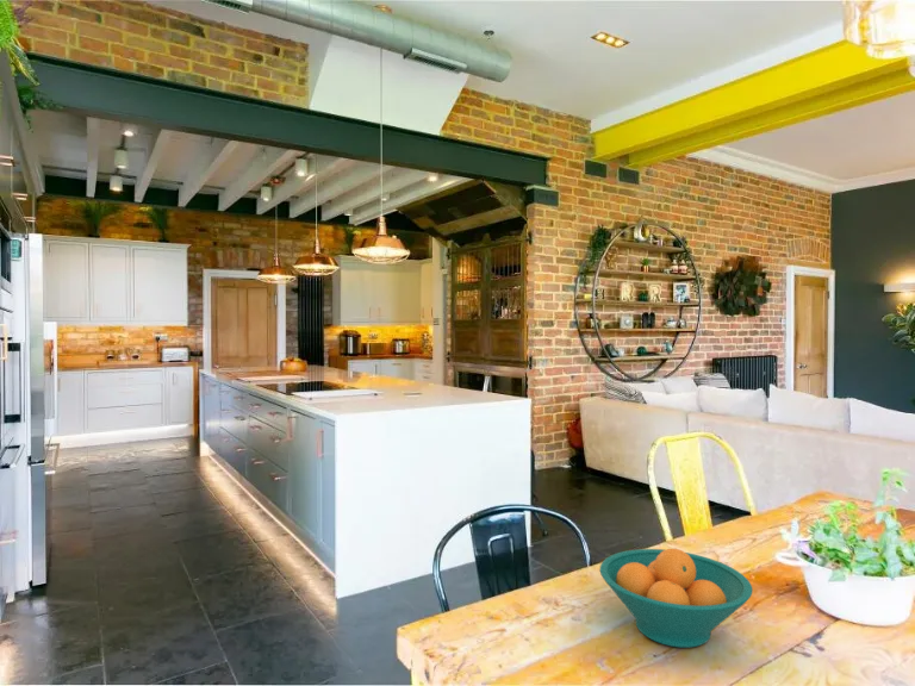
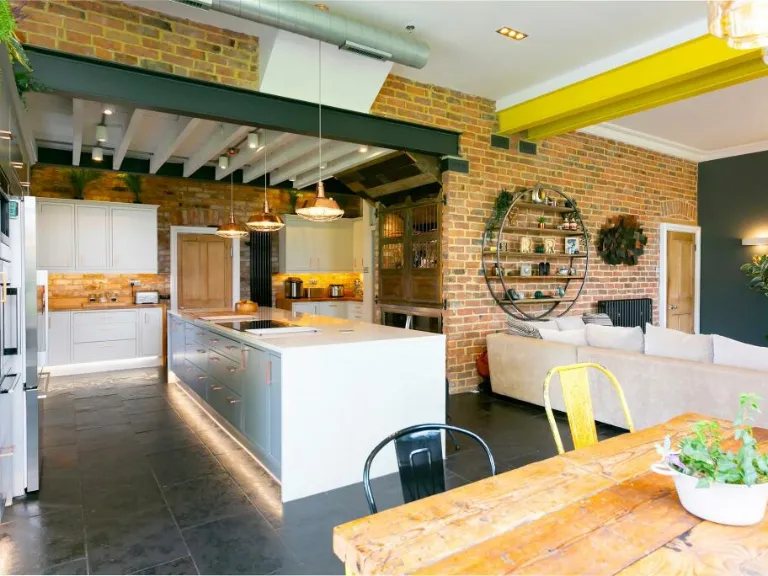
- fruit bowl (672, 590)
